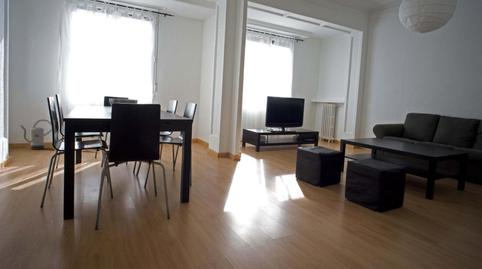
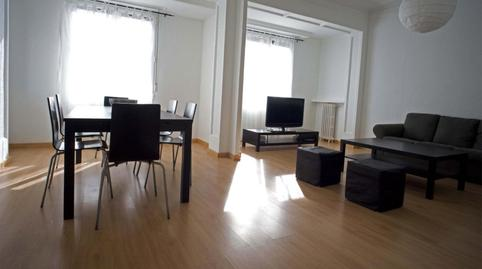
- watering can (36, 134)
